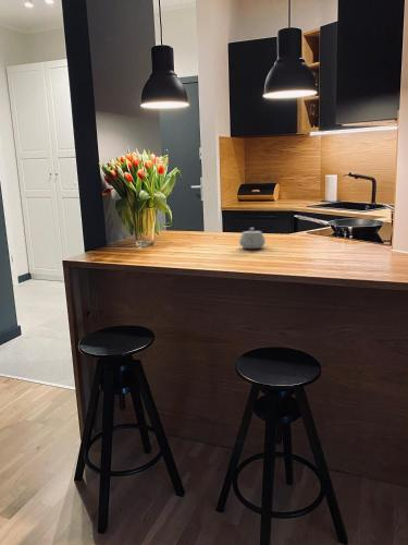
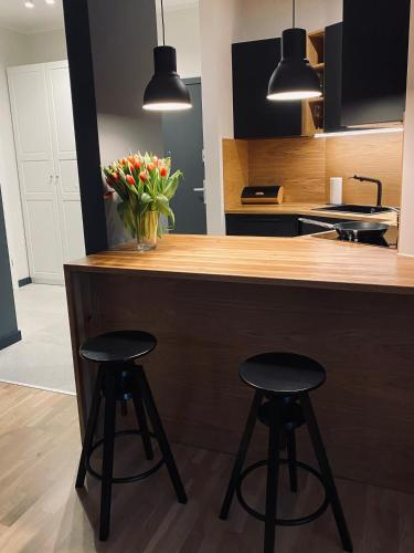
- teapot (251, 238)
